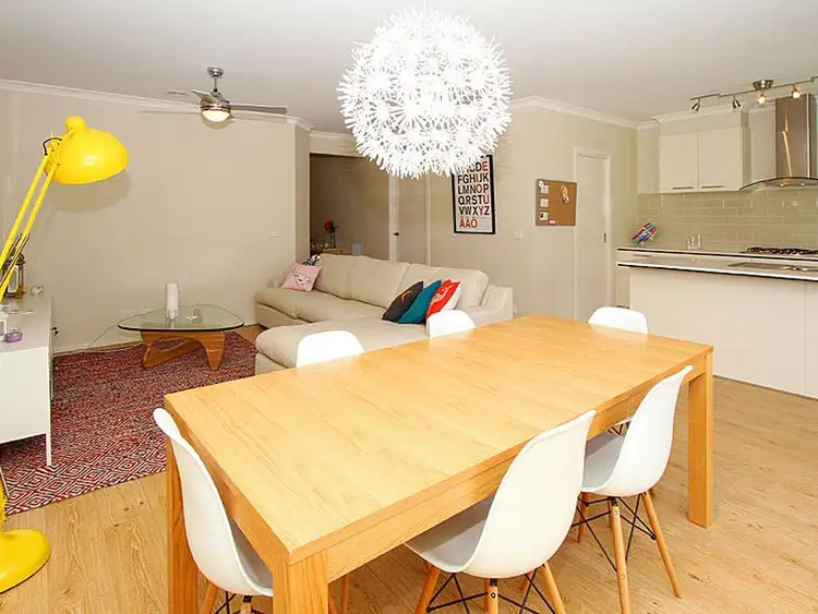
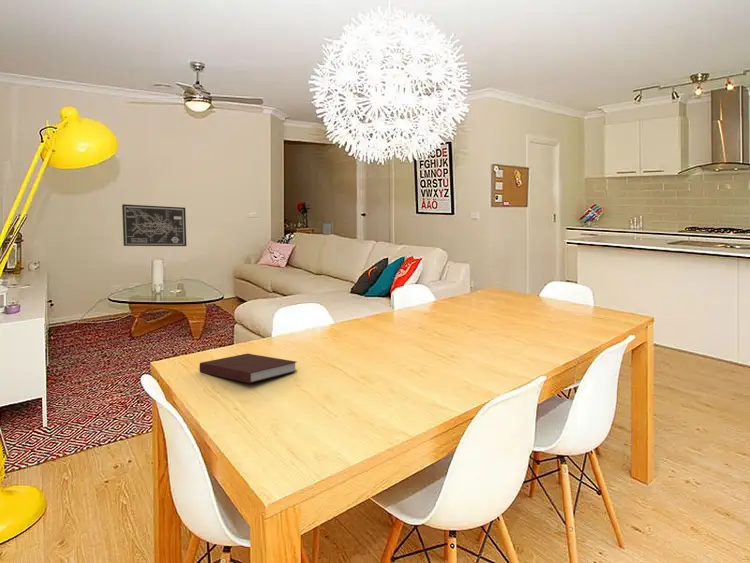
+ notebook (248, 367)
+ wall art (155, 226)
